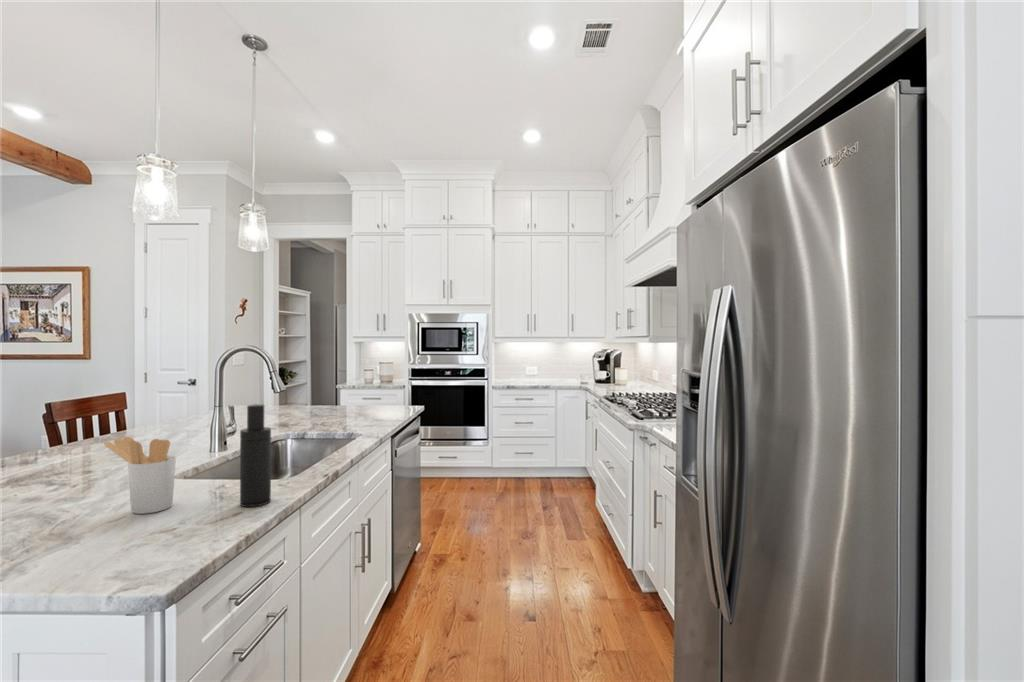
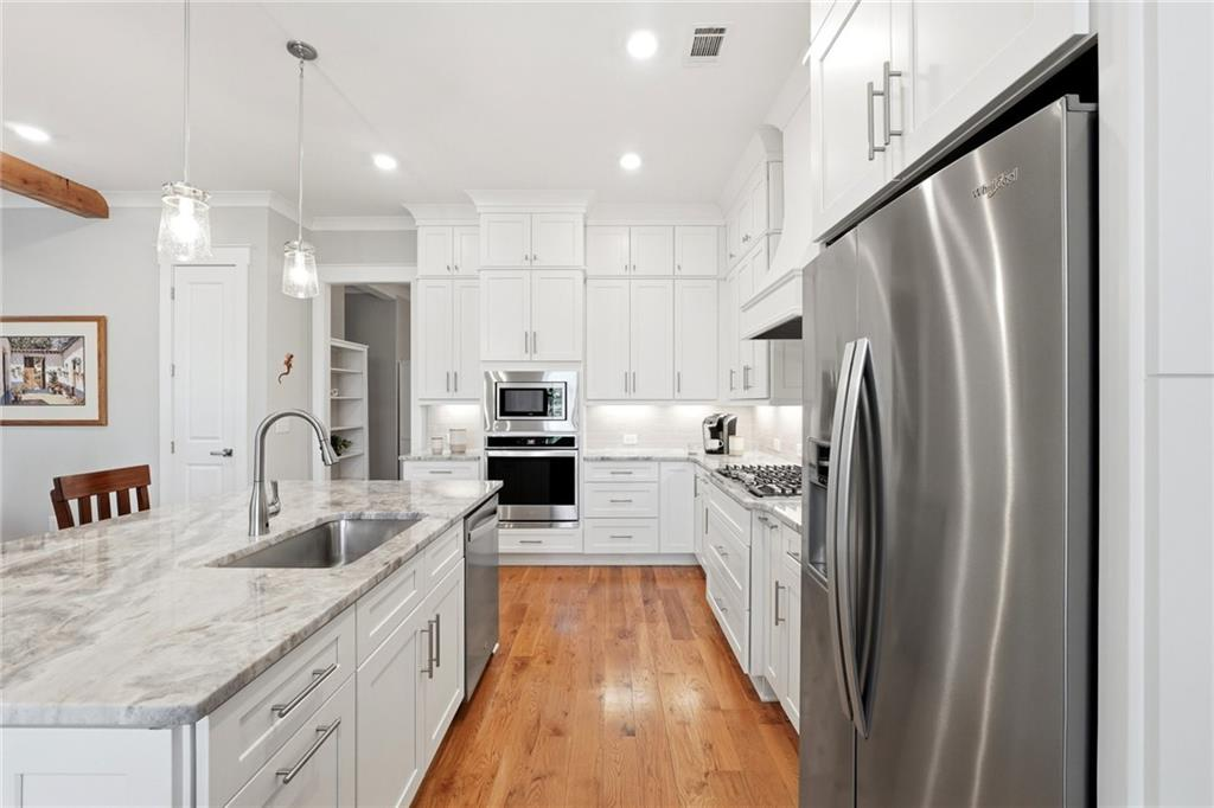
- utensil holder (141, 471)
- atomizer (255, 453)
